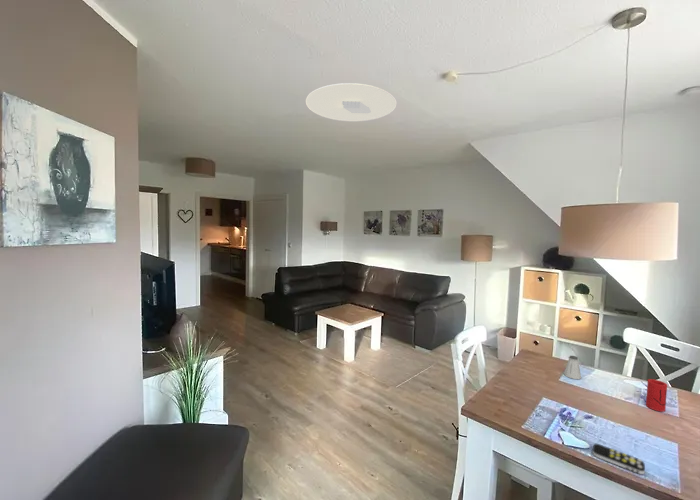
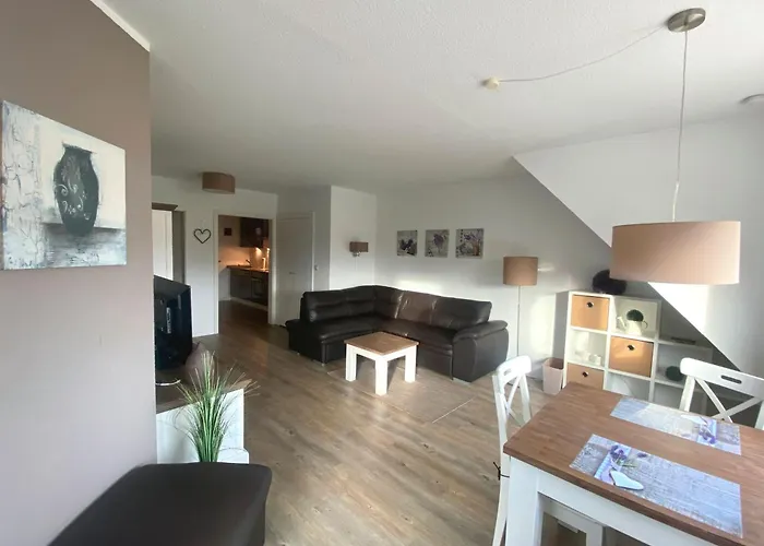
- remote control (617, 457)
- ceiling light (351, 100)
- cup (656, 395)
- saltshaker (573, 366)
